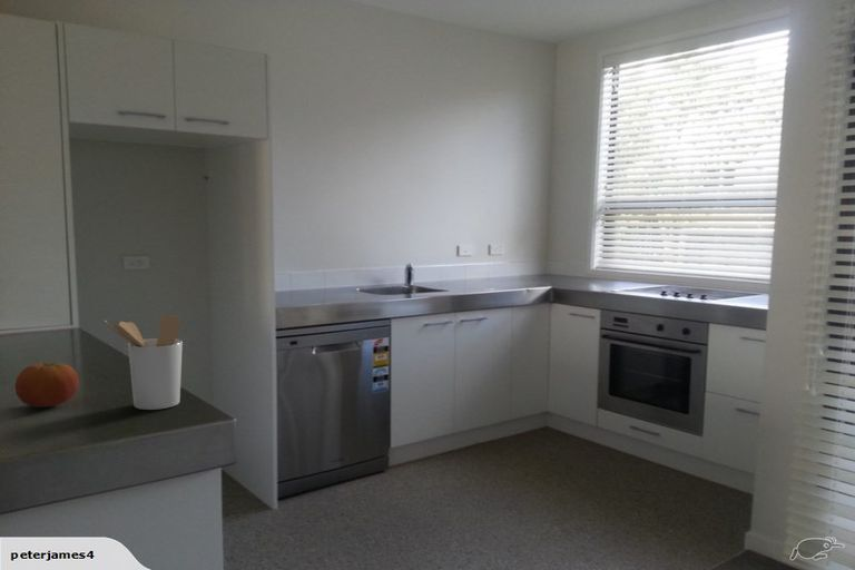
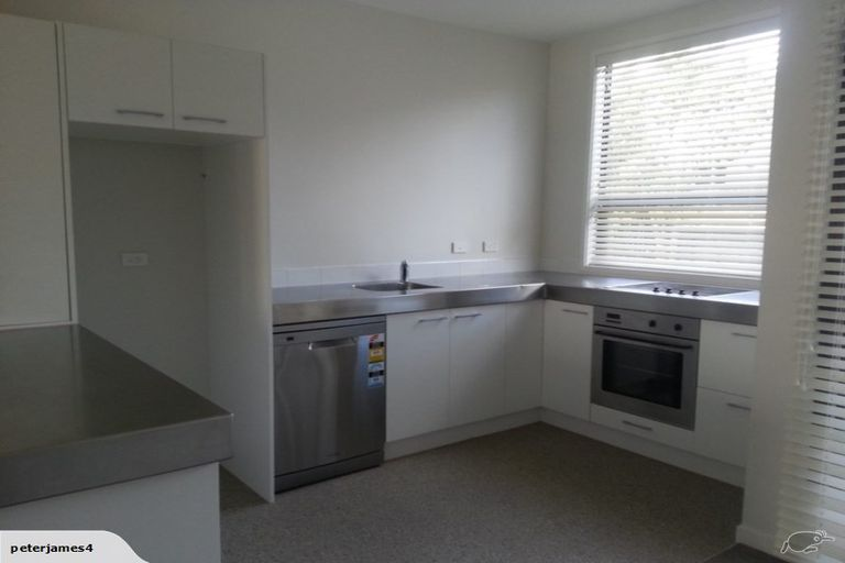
- utensil holder (144, 360)
- fruit (47, 384)
